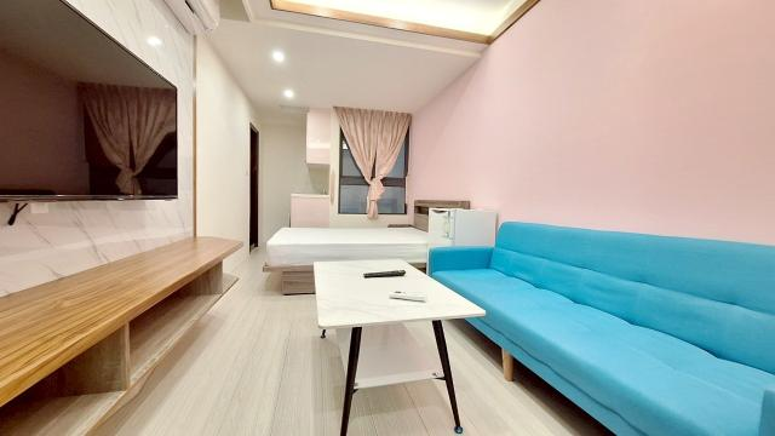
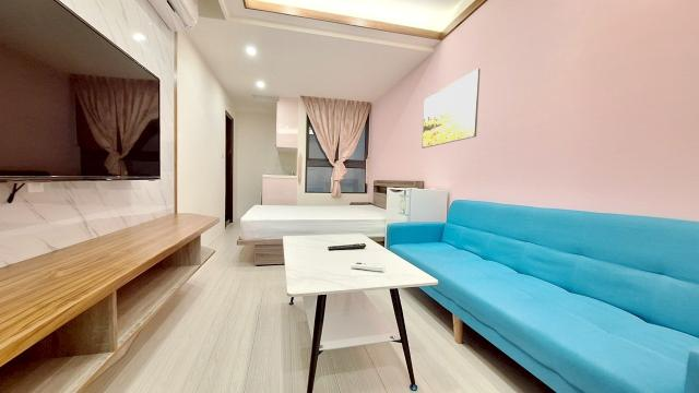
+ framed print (446, 115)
